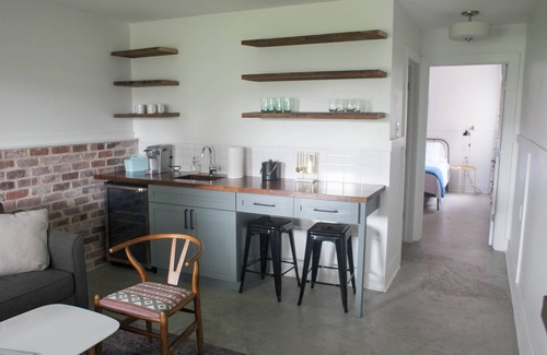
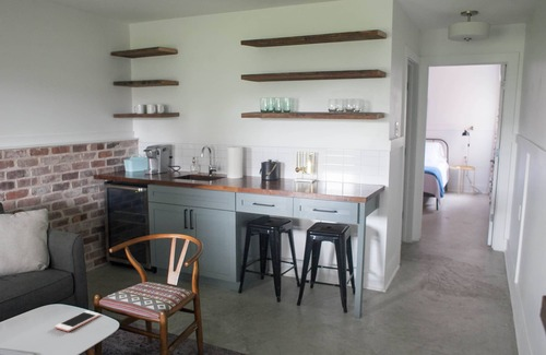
+ cell phone (78, 320)
